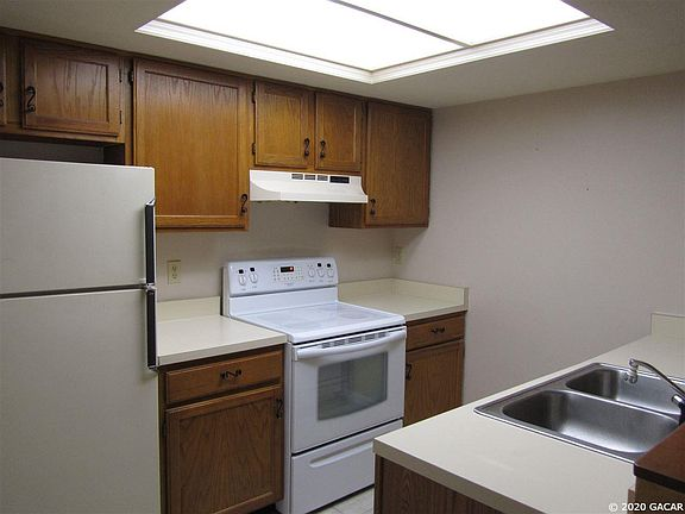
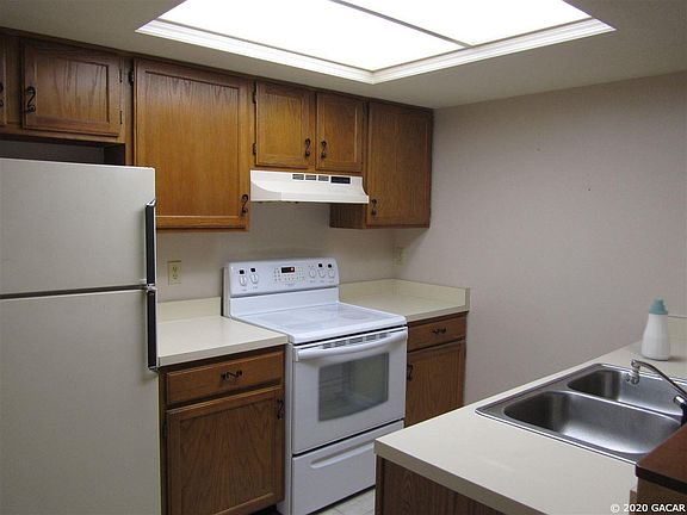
+ soap bottle (656, 328)
